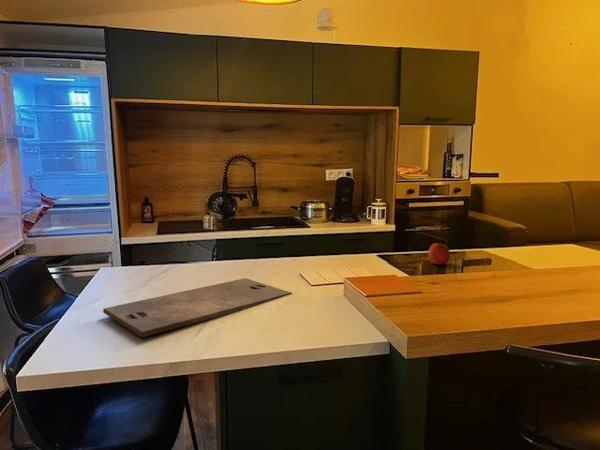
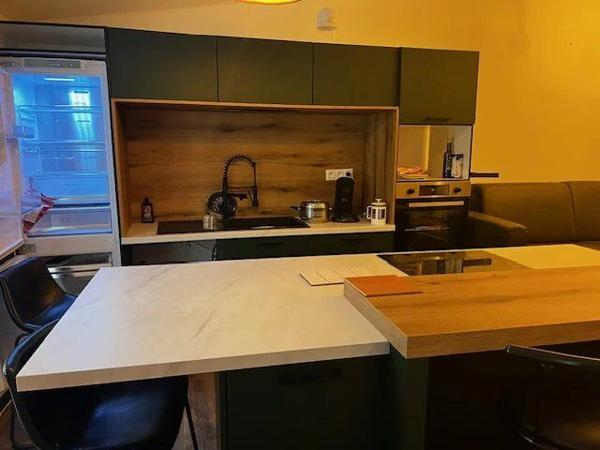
- cutting board (203, 302)
- fruit (439, 253)
